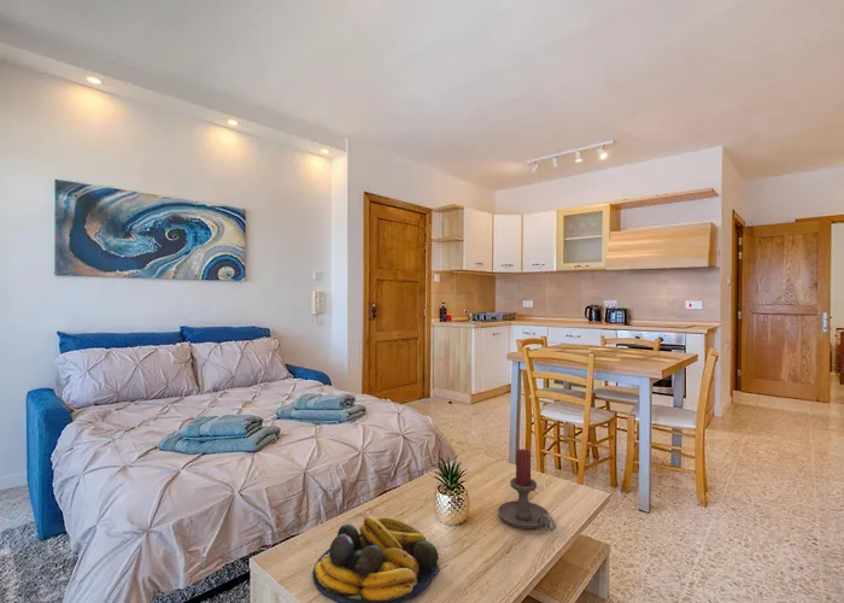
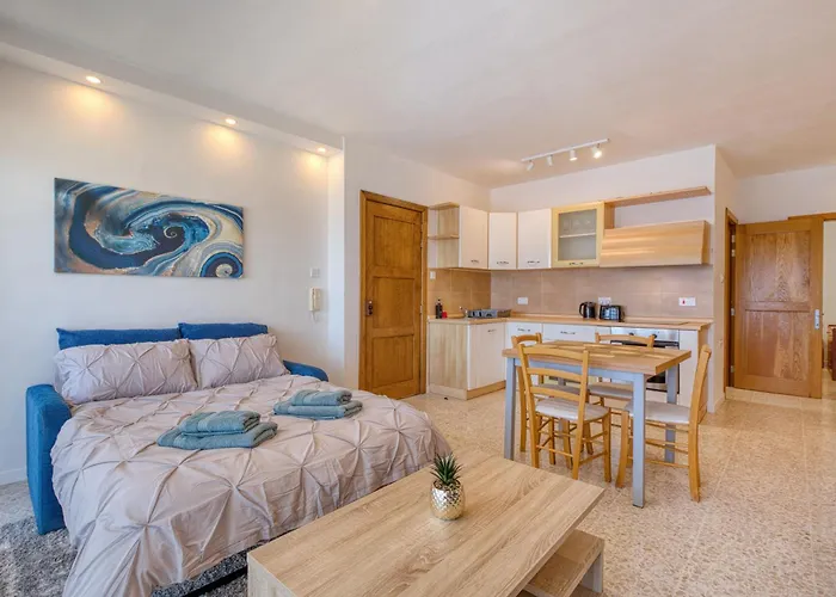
- fruit bowl (375, 545)
- candle holder (528, 485)
